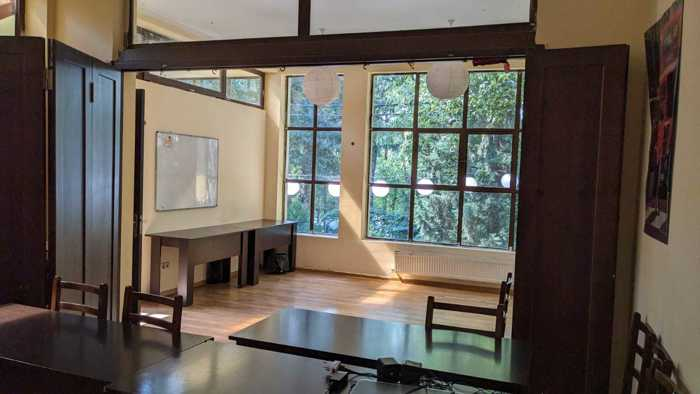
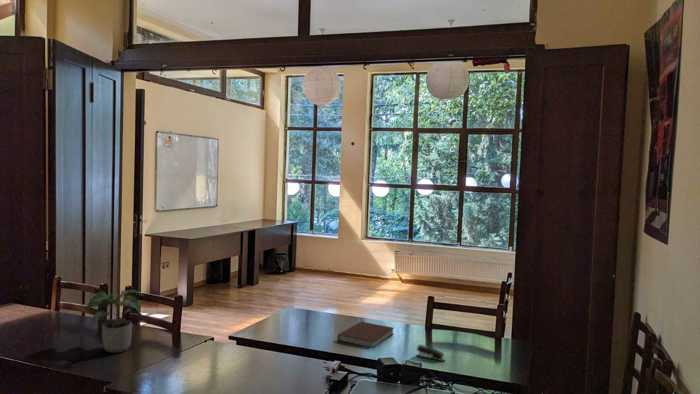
+ notebook (366, 334)
+ stapler (430, 352)
+ potted plant (116, 319)
